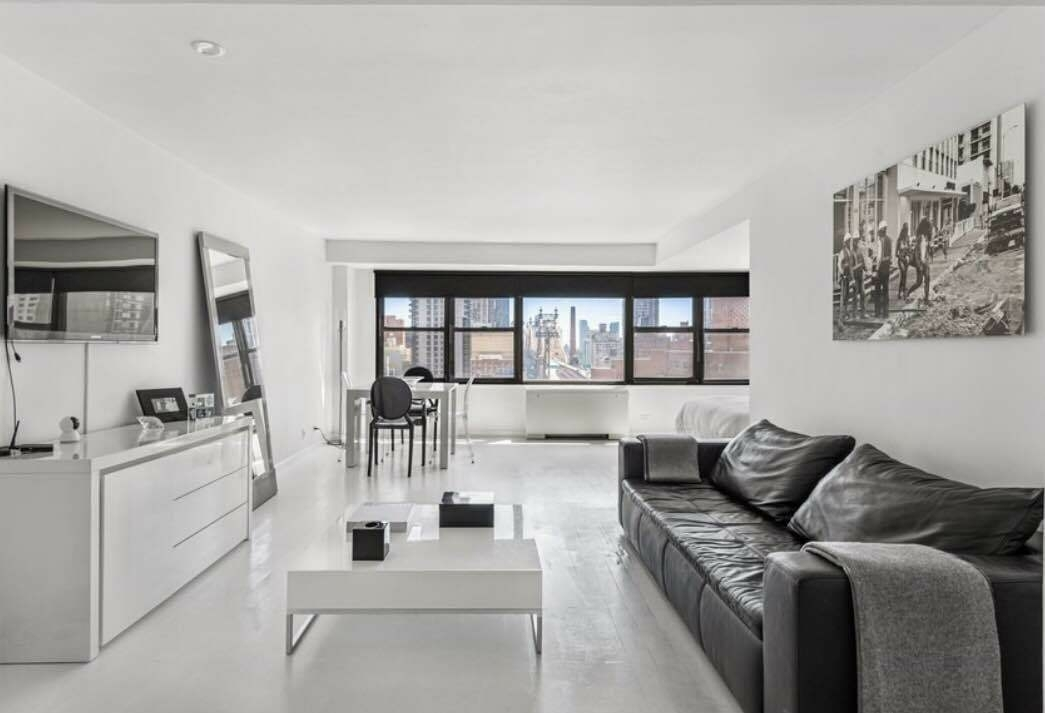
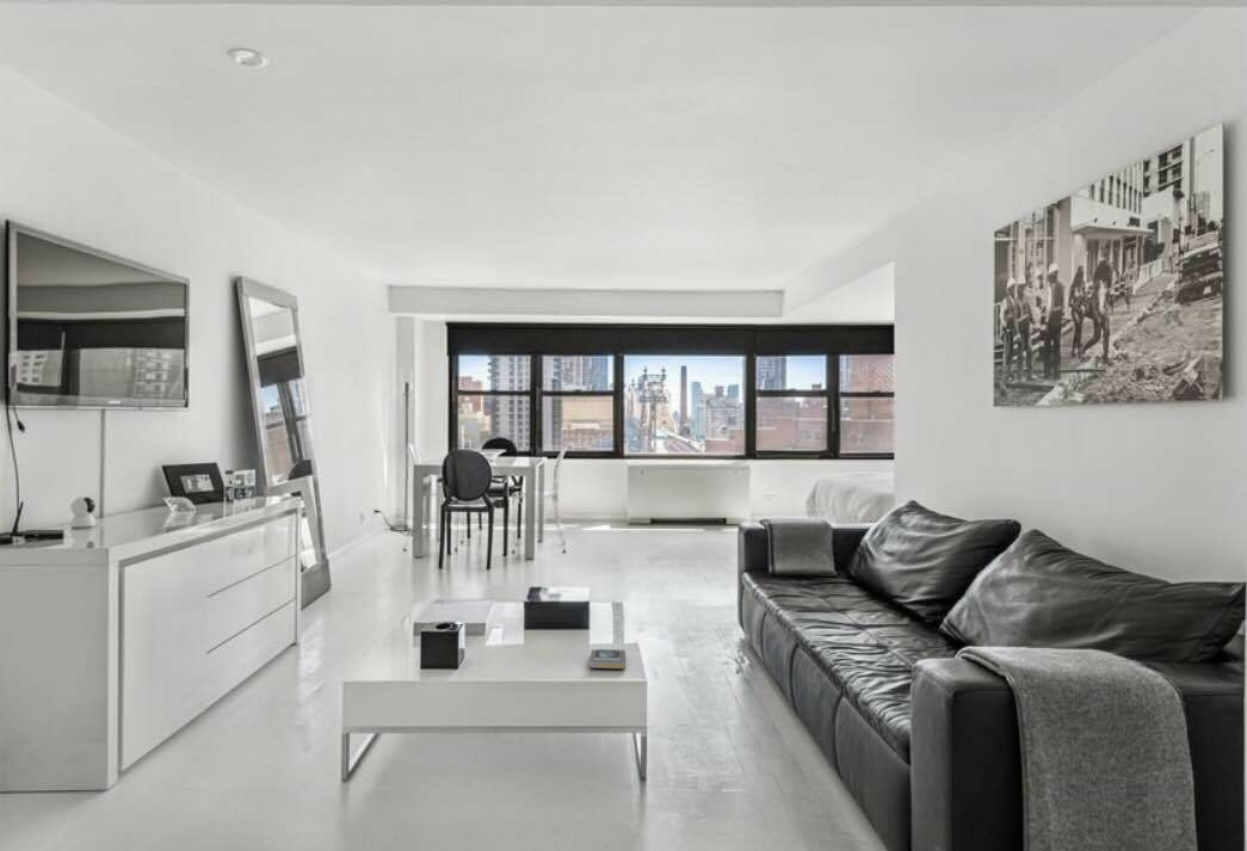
+ book (607, 658)
